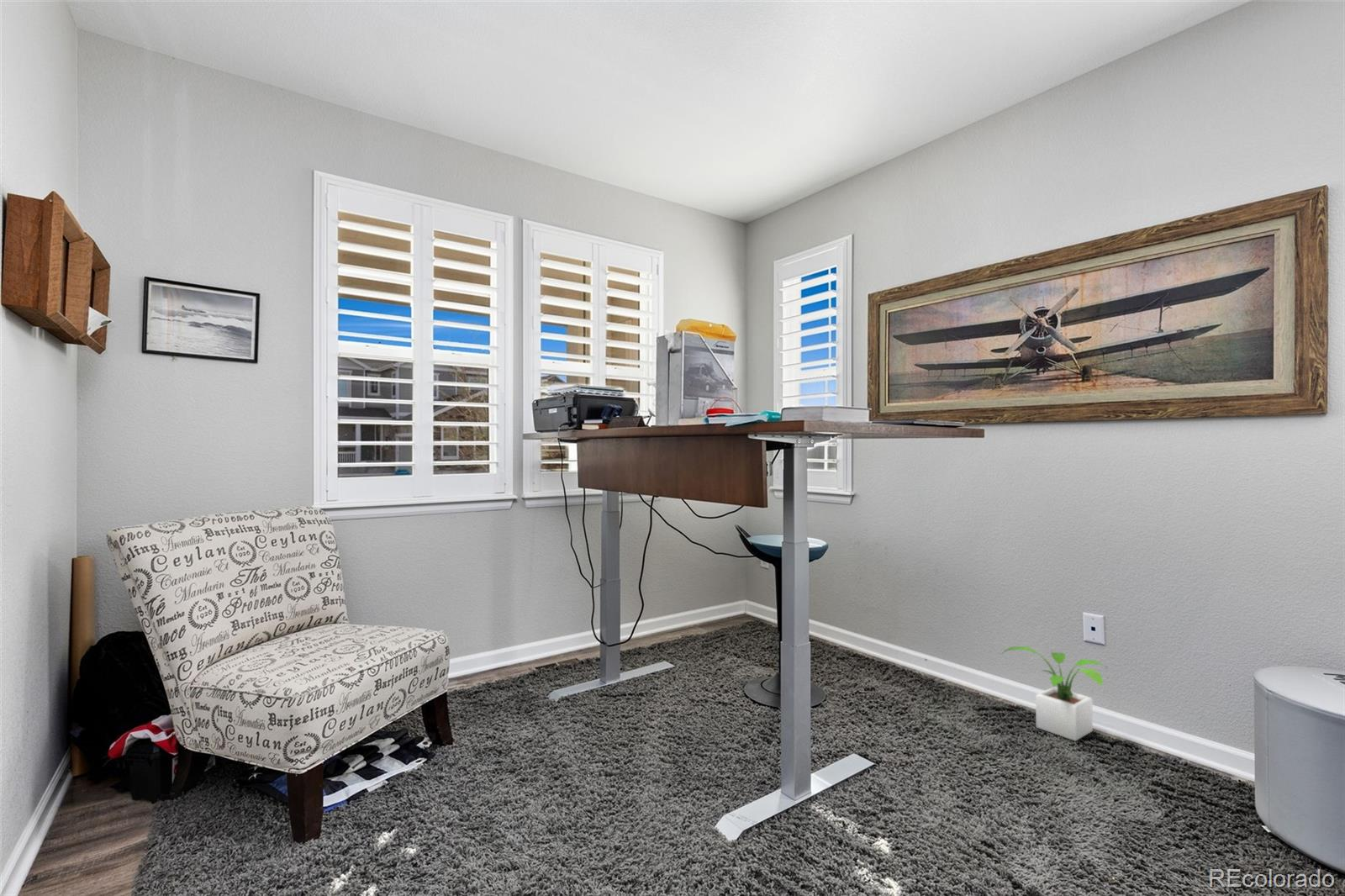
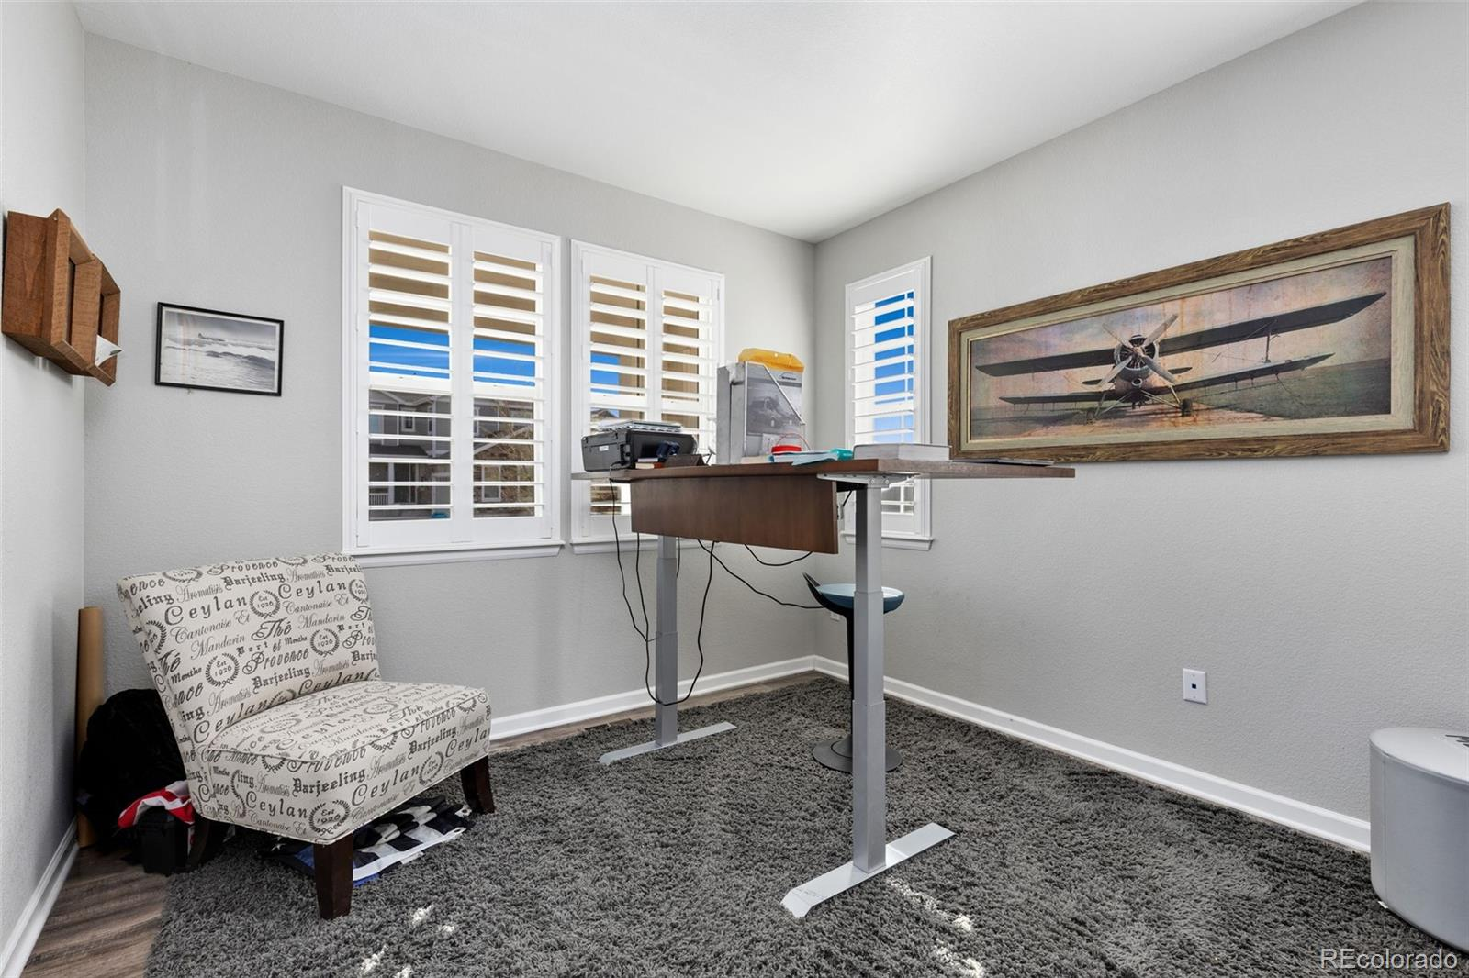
- potted plant (1058, 689)
